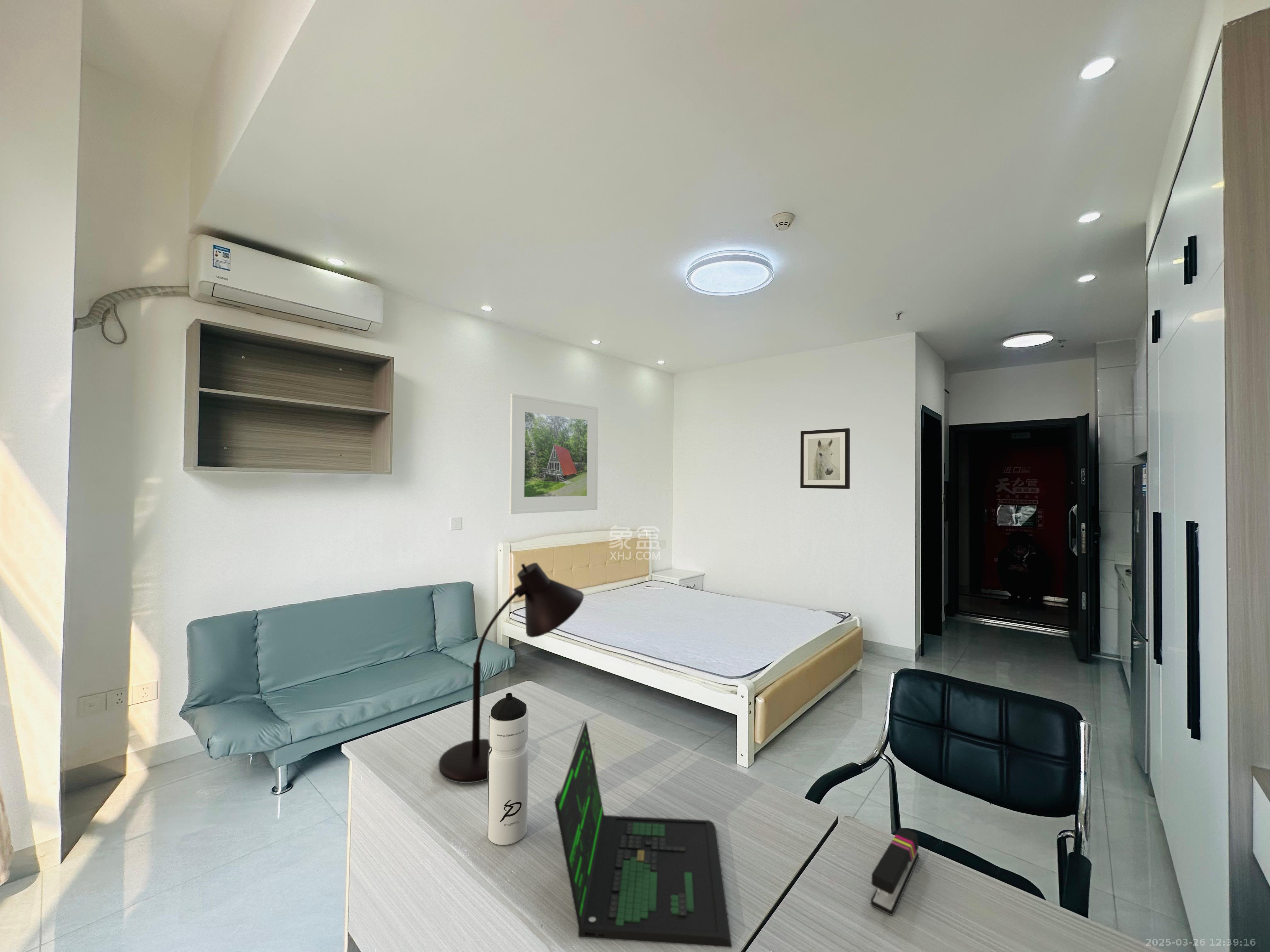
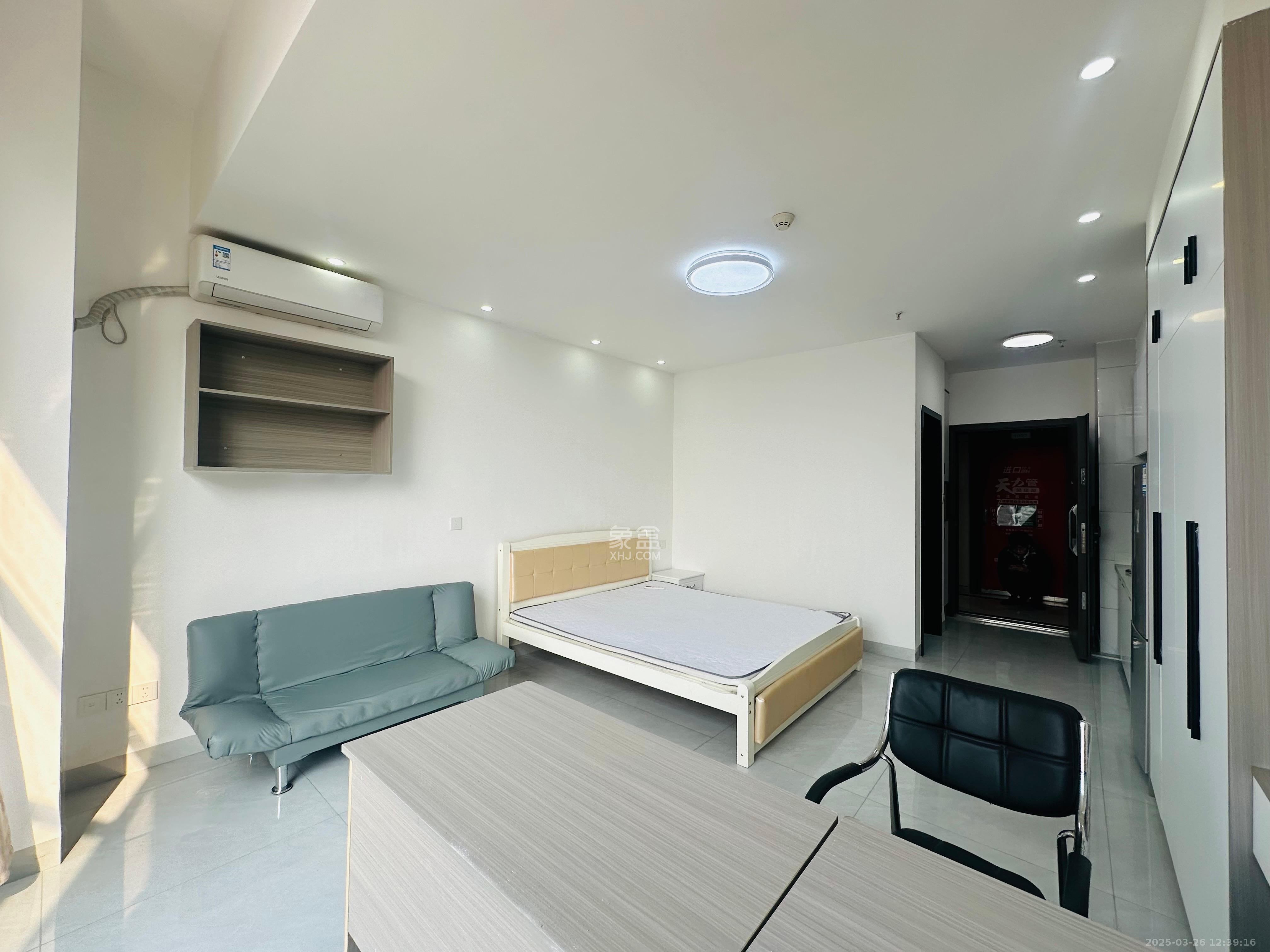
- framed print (557, 456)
- laptop (644, 817)
- water bottle (508, 763)
- desk lamp (527, 636)
- wall art (824, 459)
- stapler (896, 864)
